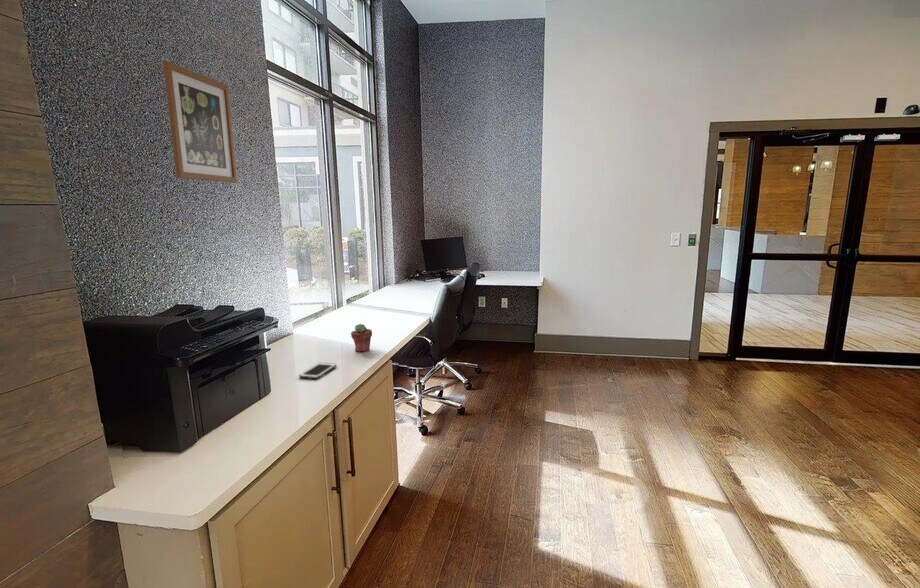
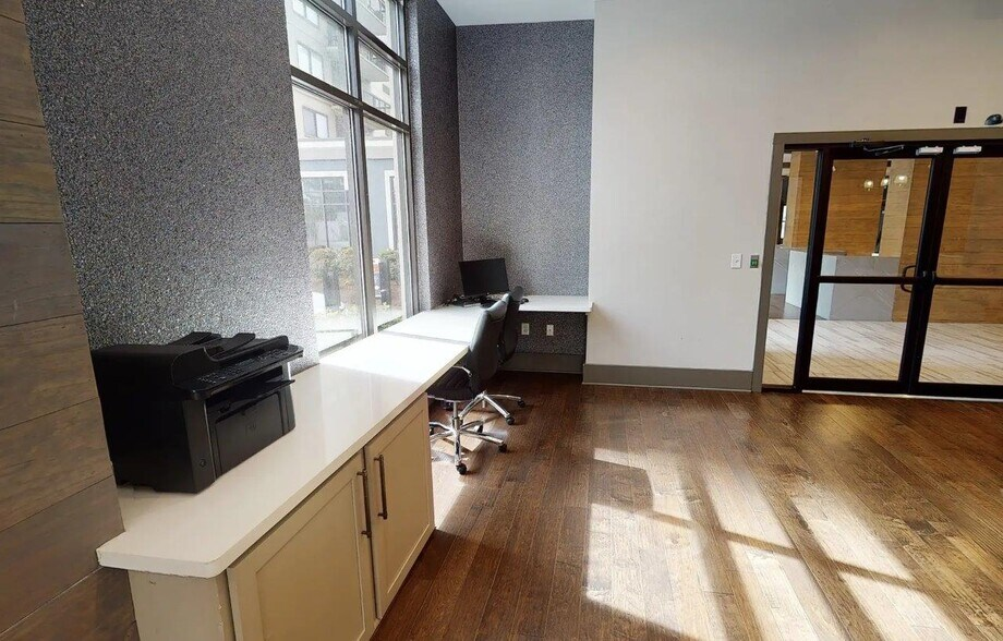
- potted succulent (361, 336)
- wall art (204, 128)
- cell phone (318, 370)
